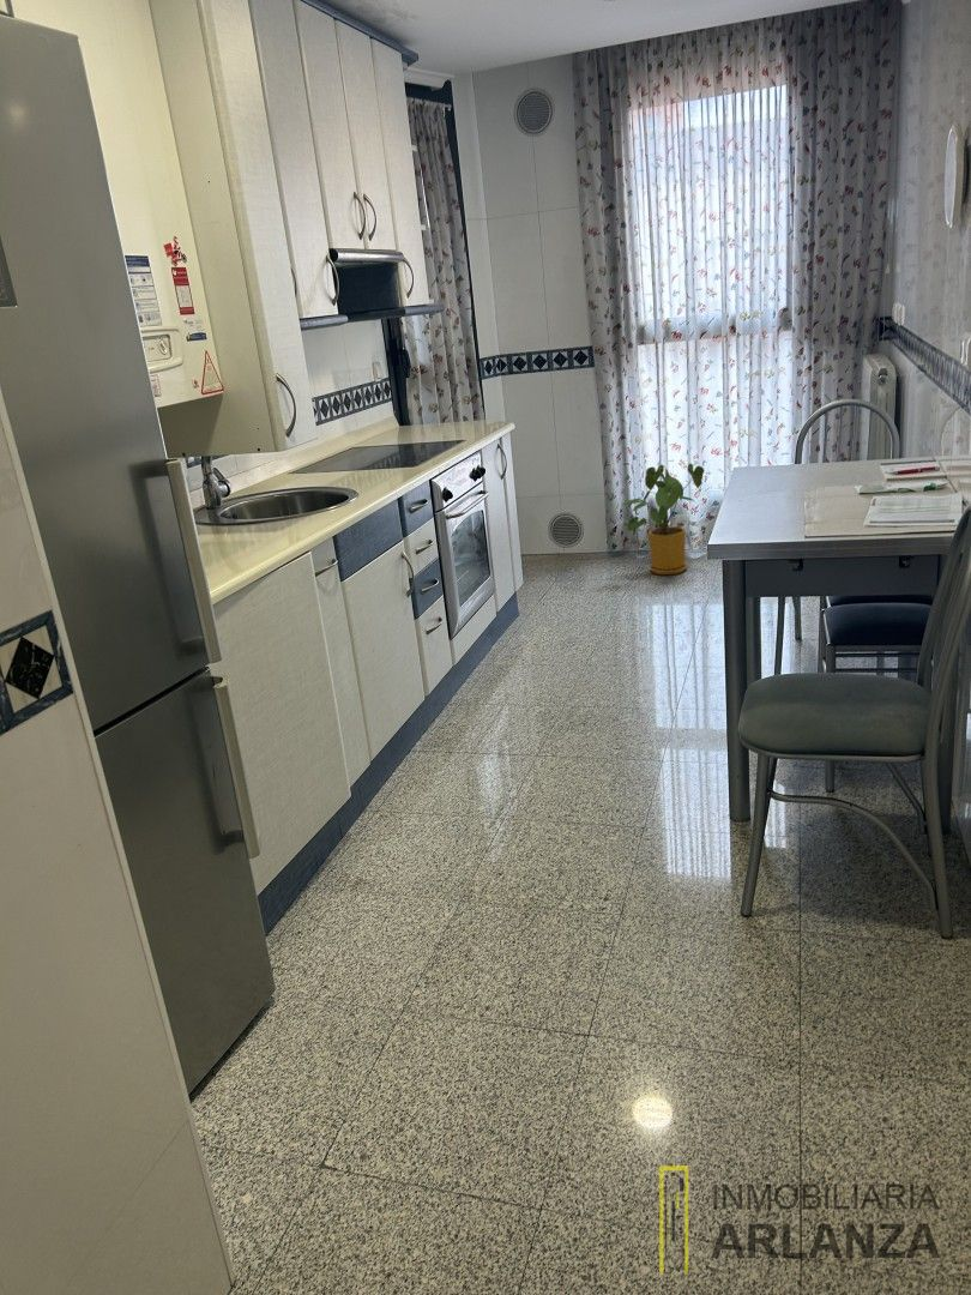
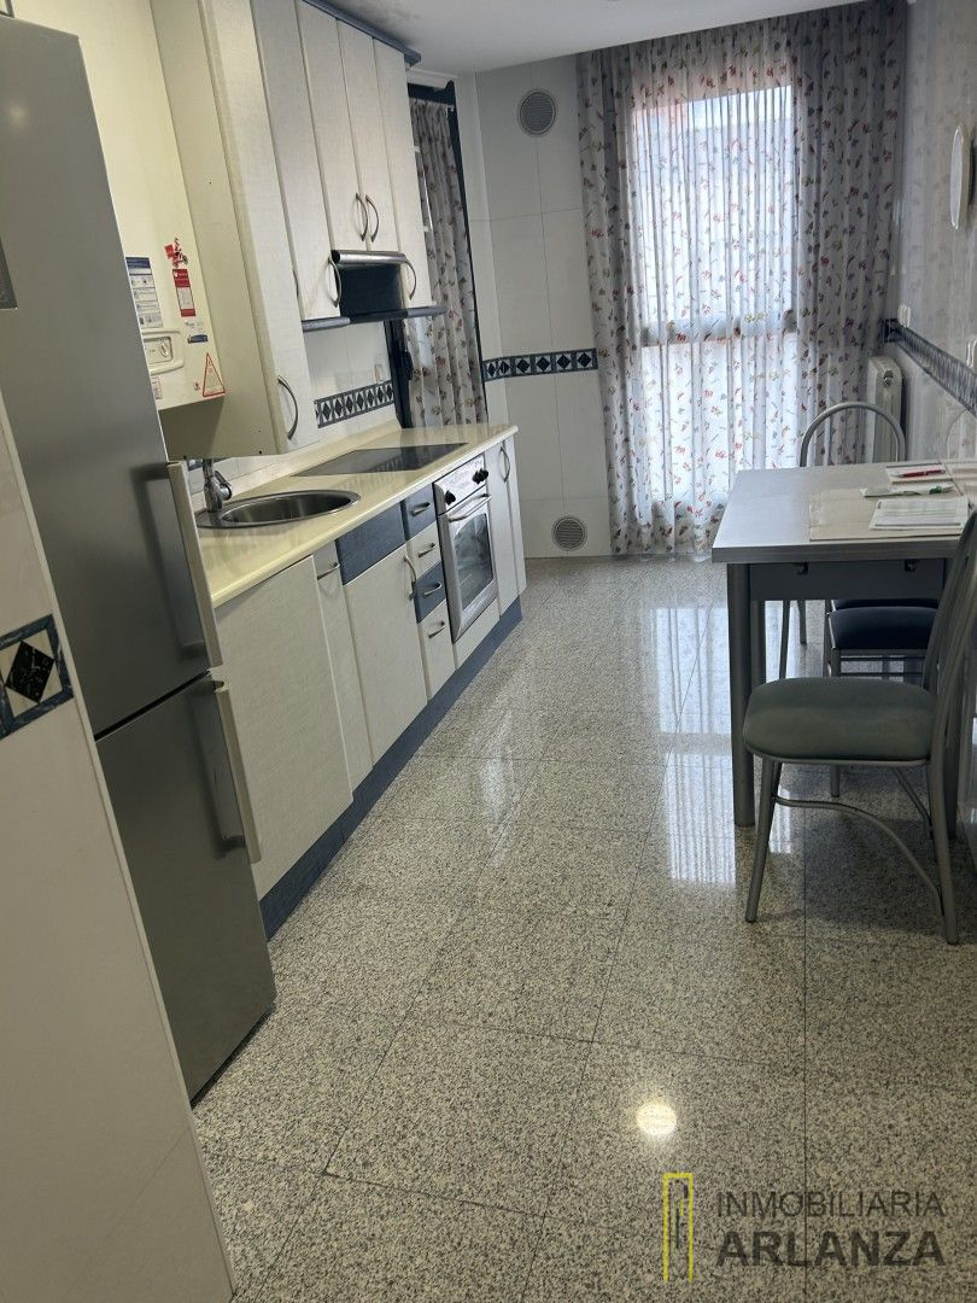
- house plant (663, 520)
